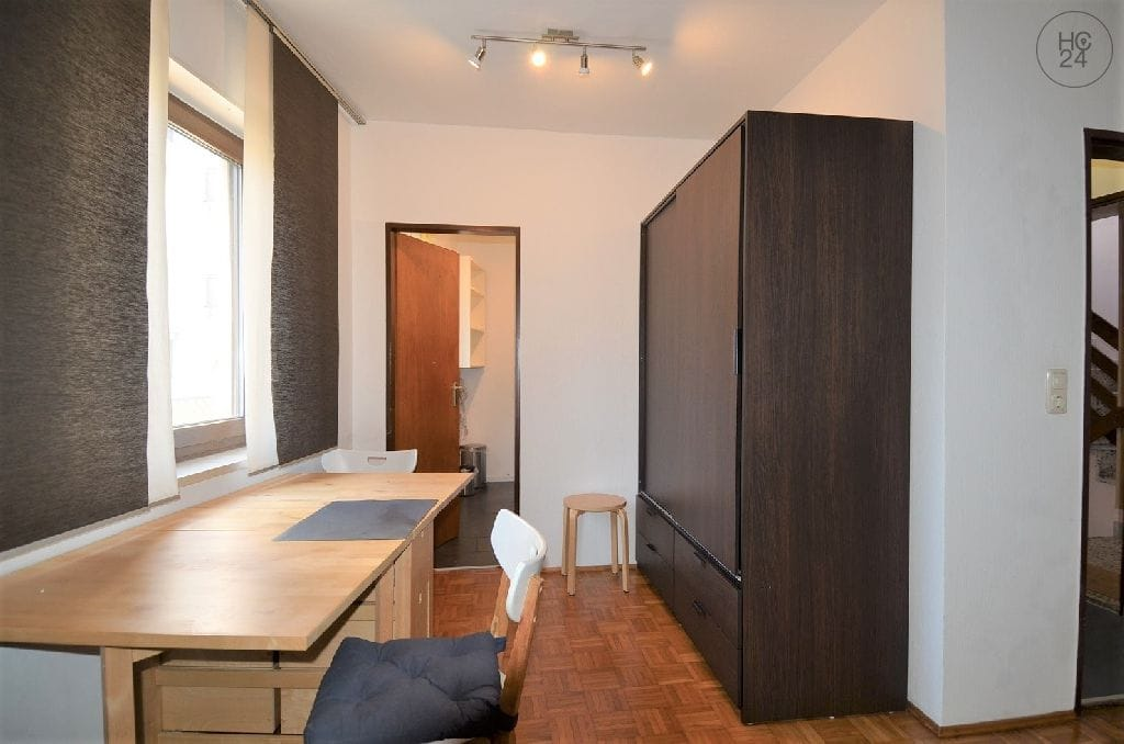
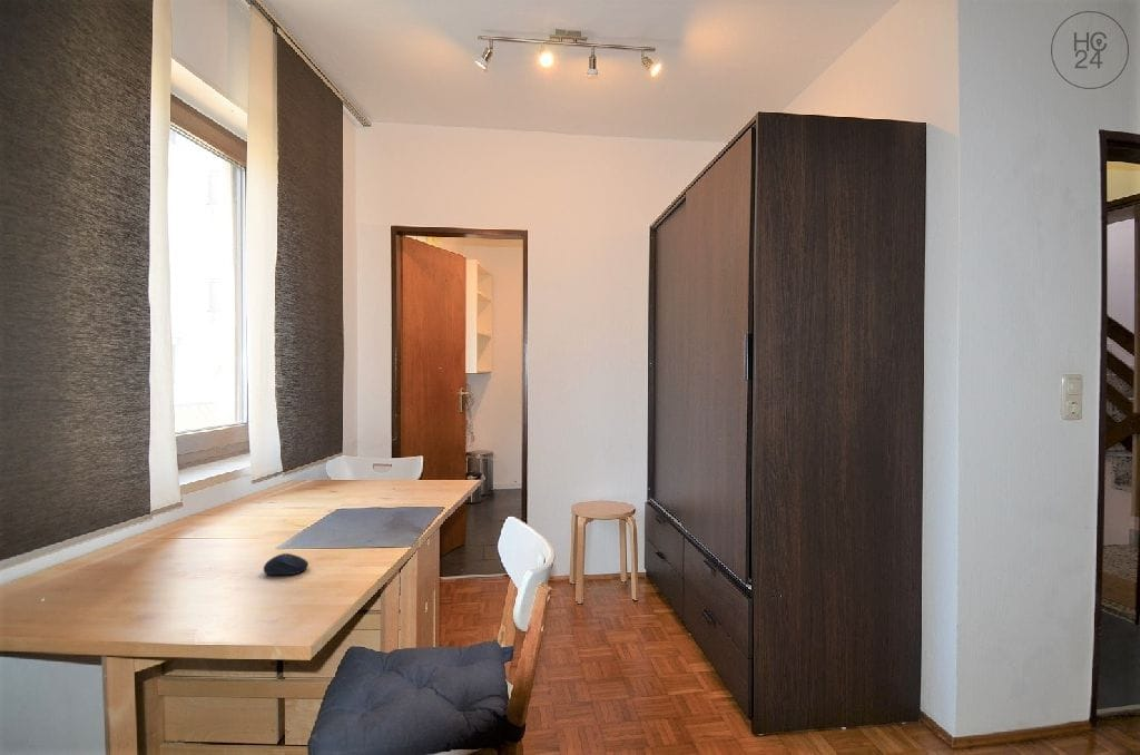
+ computer mouse (285, 562)
